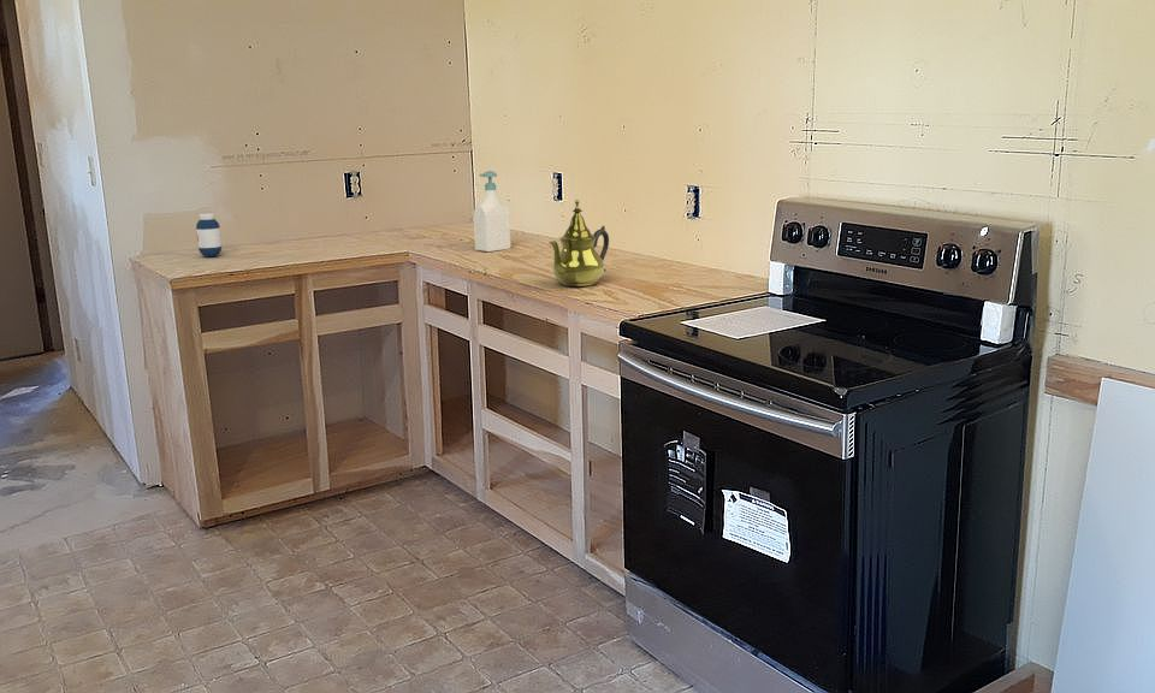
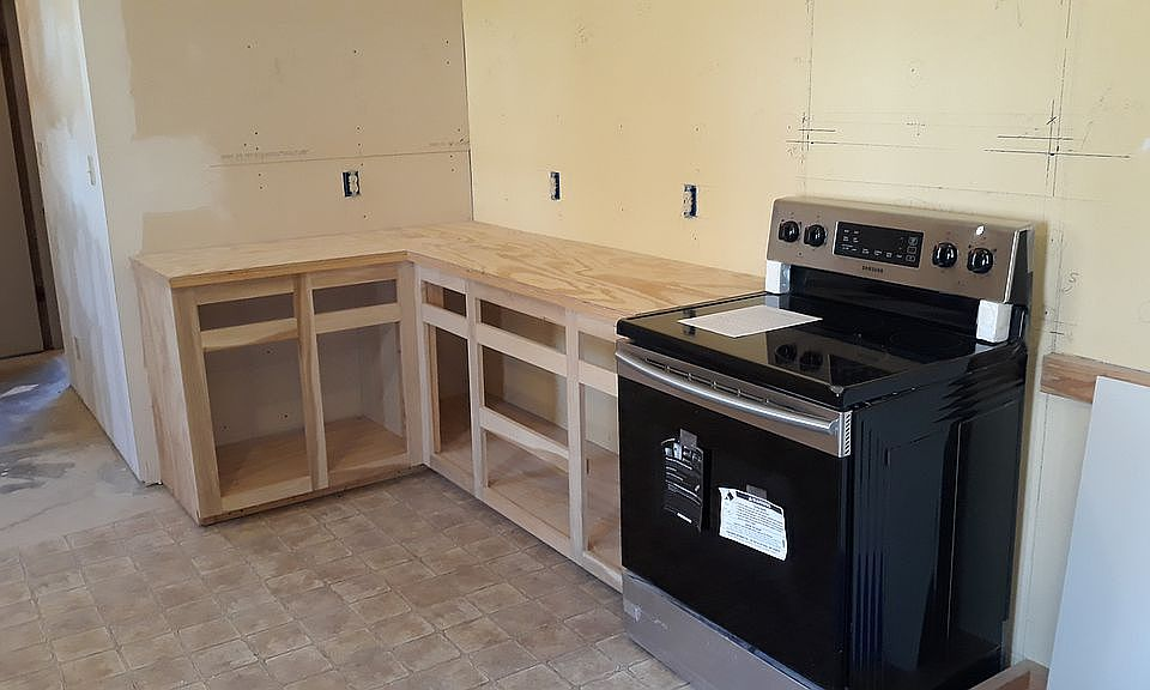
- medicine bottle (208, 235)
- teapot (579, 242)
- soap bottle (490, 209)
